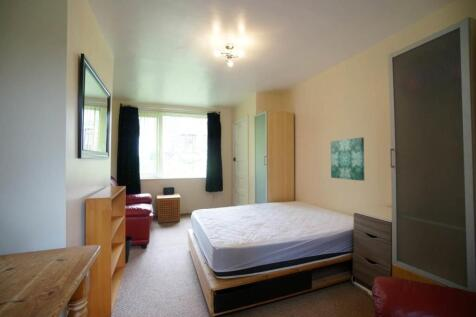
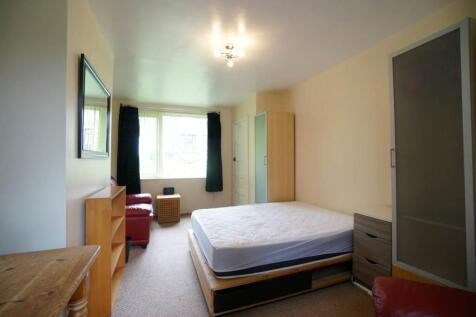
- wall art (346, 159)
